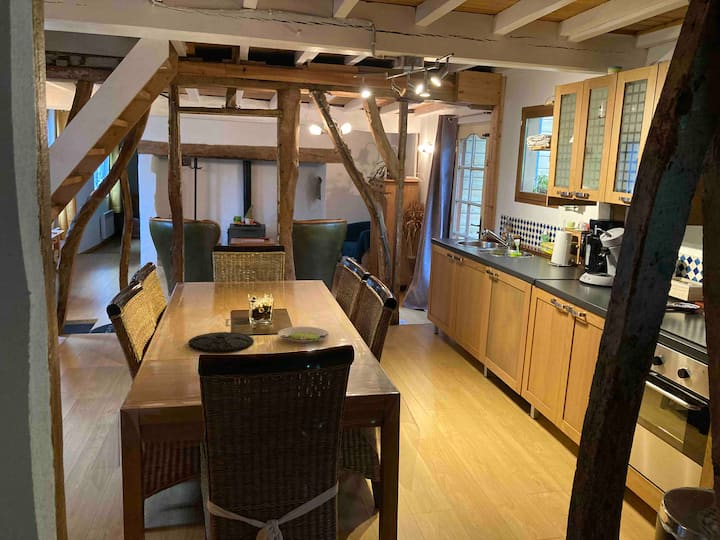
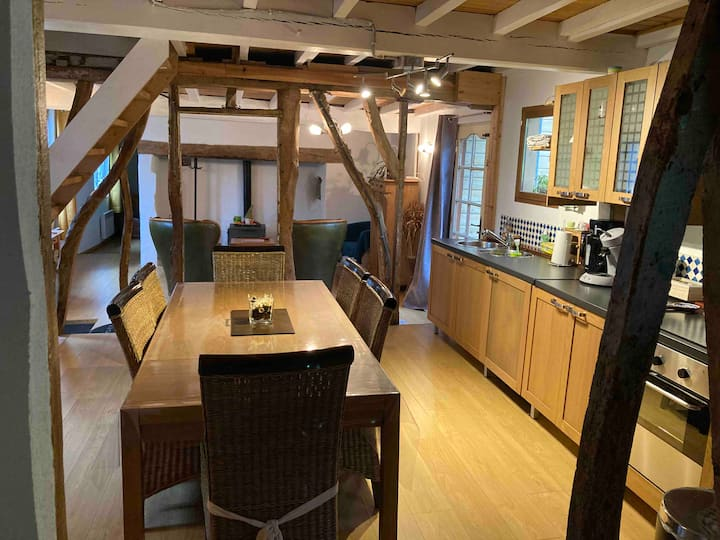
- plate (221, 338)
- salad plate (303, 334)
